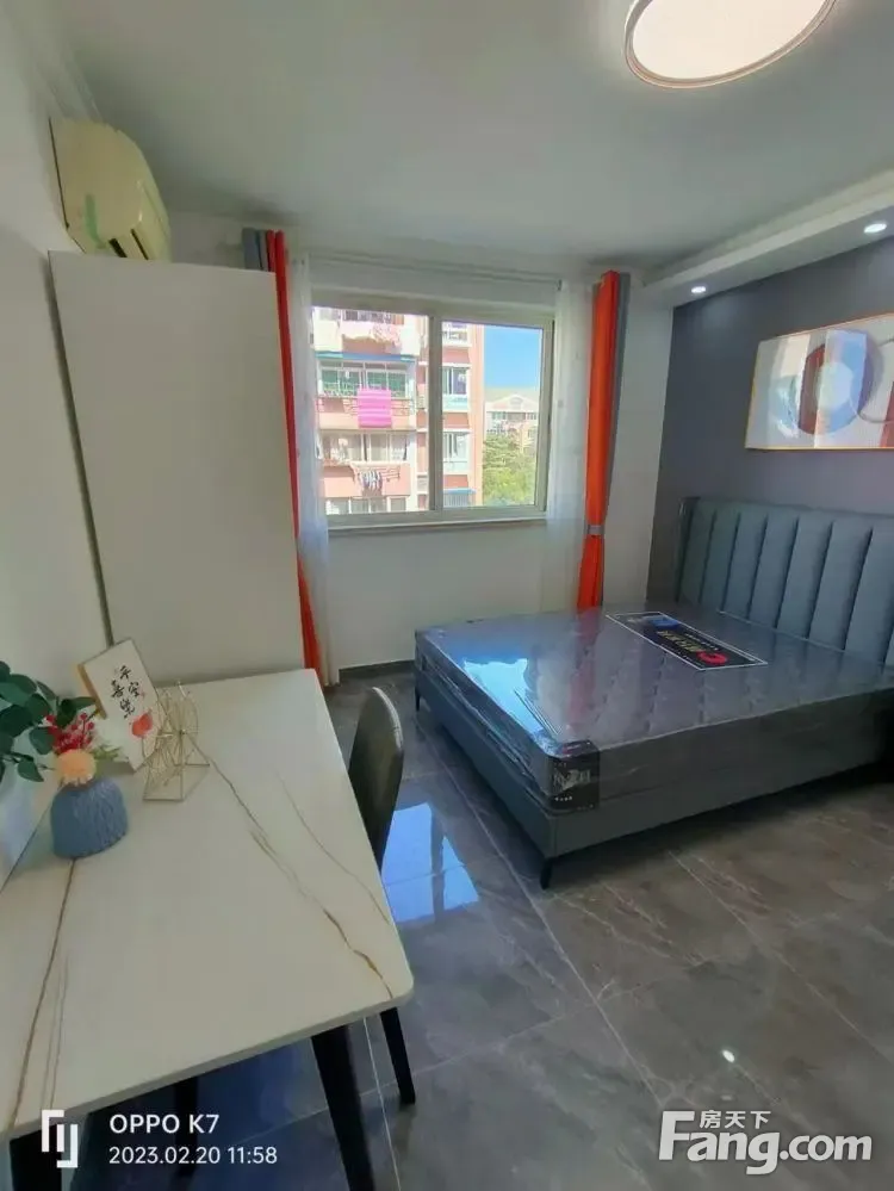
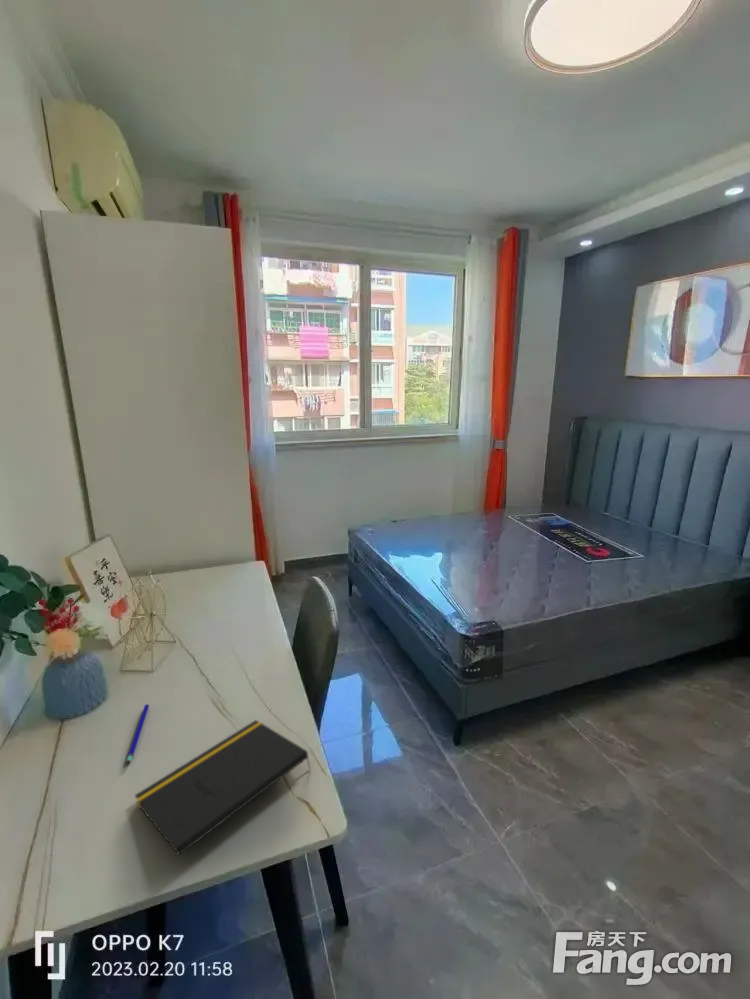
+ pen (138, 732)
+ notepad (224, 776)
